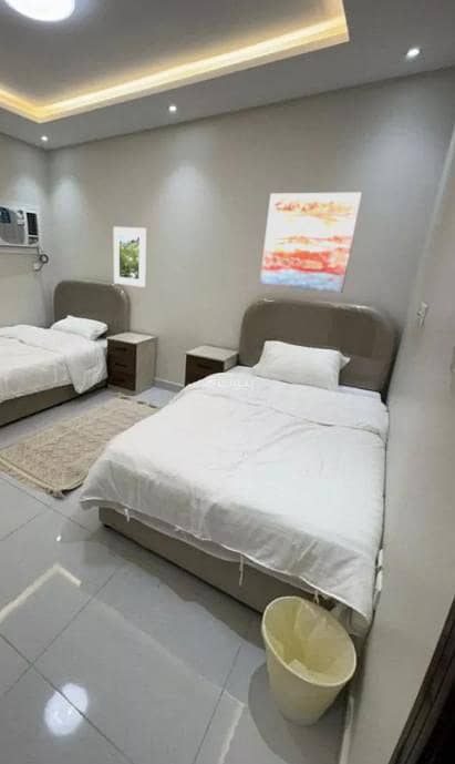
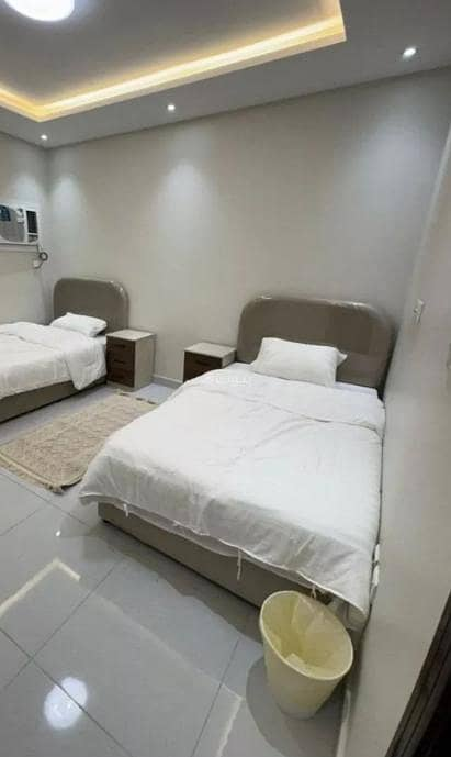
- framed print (128, 256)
- wall art (306, 242)
